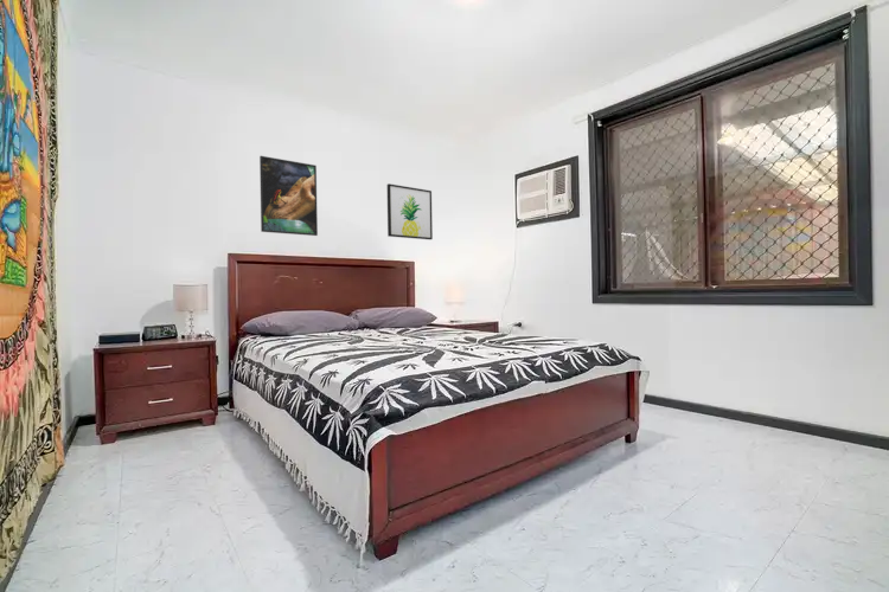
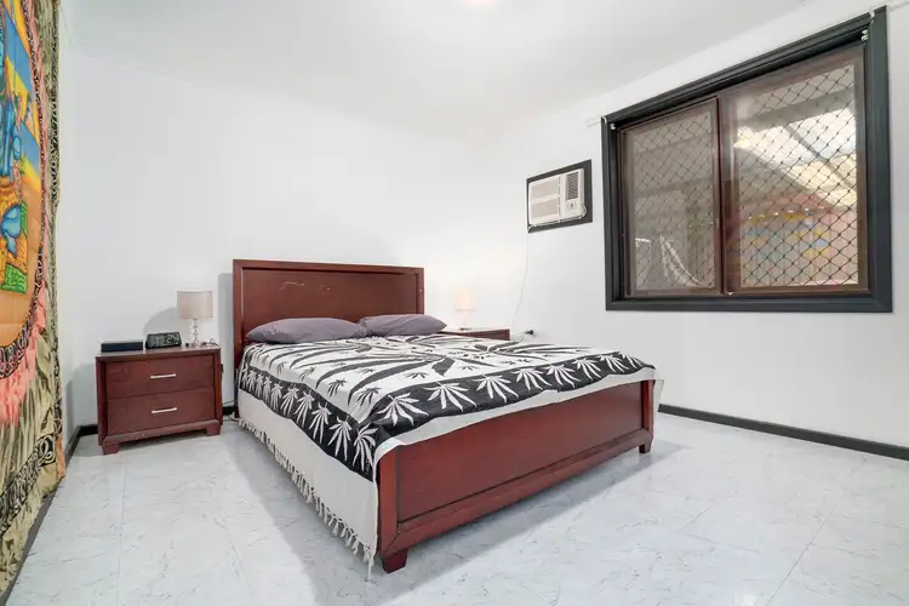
- wall art (410, 212)
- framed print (289, 197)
